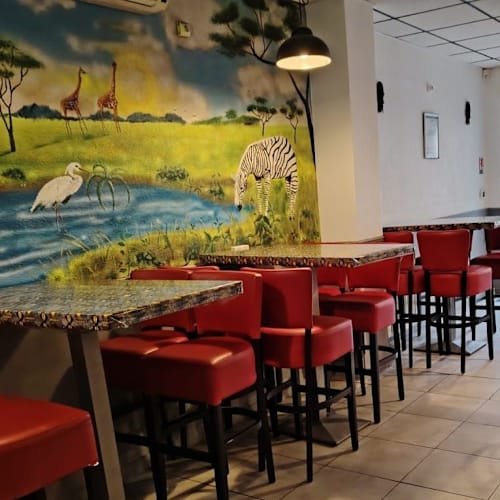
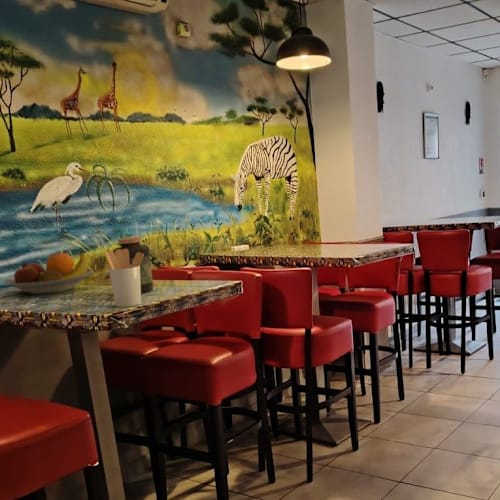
+ jar (131, 264)
+ fruit bowl (49, 272)
+ utensil holder (123, 275)
